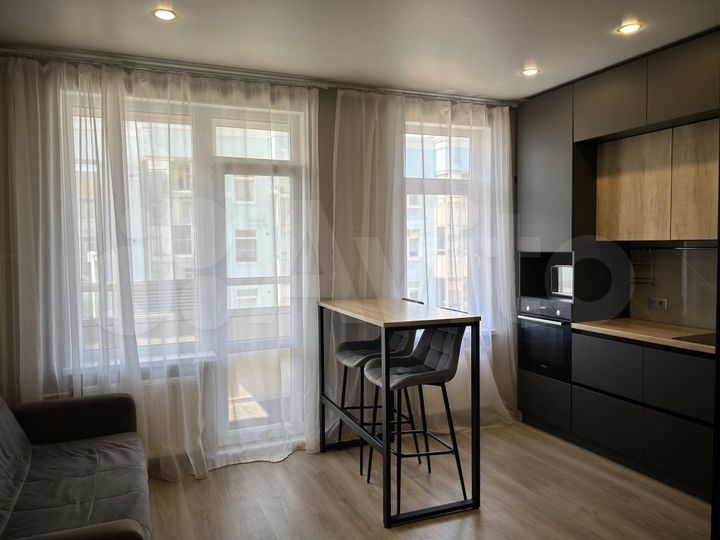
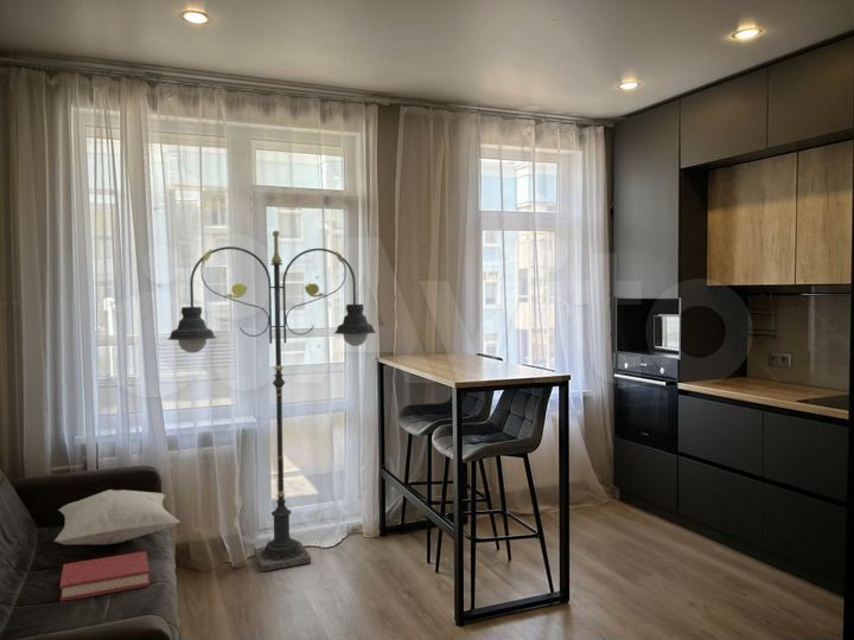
+ hardback book (106, 574)
+ floor lamp (279, 396)
+ cushion (116, 516)
